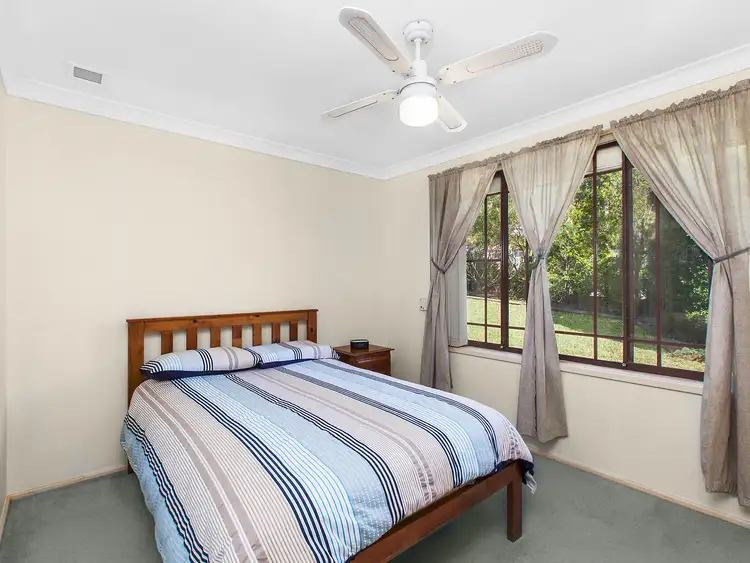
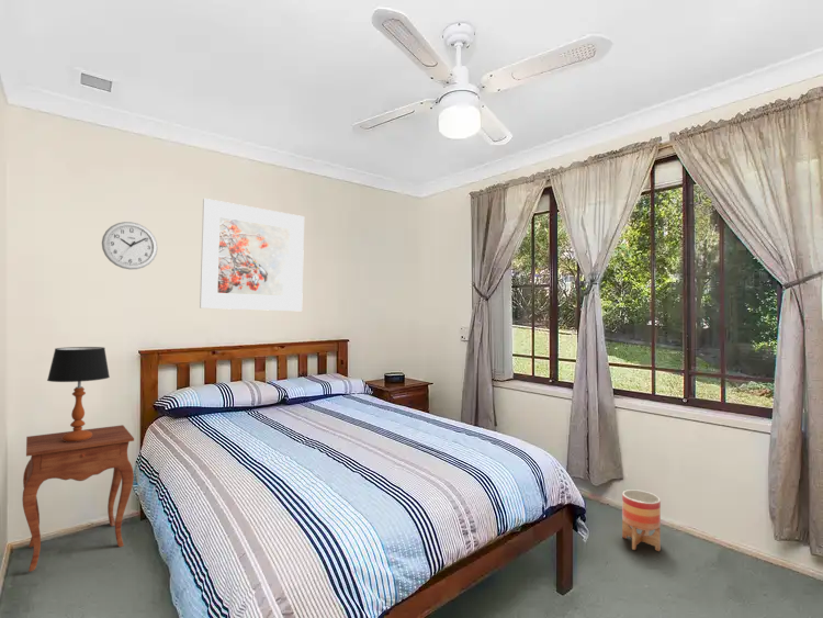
+ wall clock (131, 245)
+ side table (78, 480)
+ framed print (256, 258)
+ planter (641, 519)
+ table lamp (78, 393)
